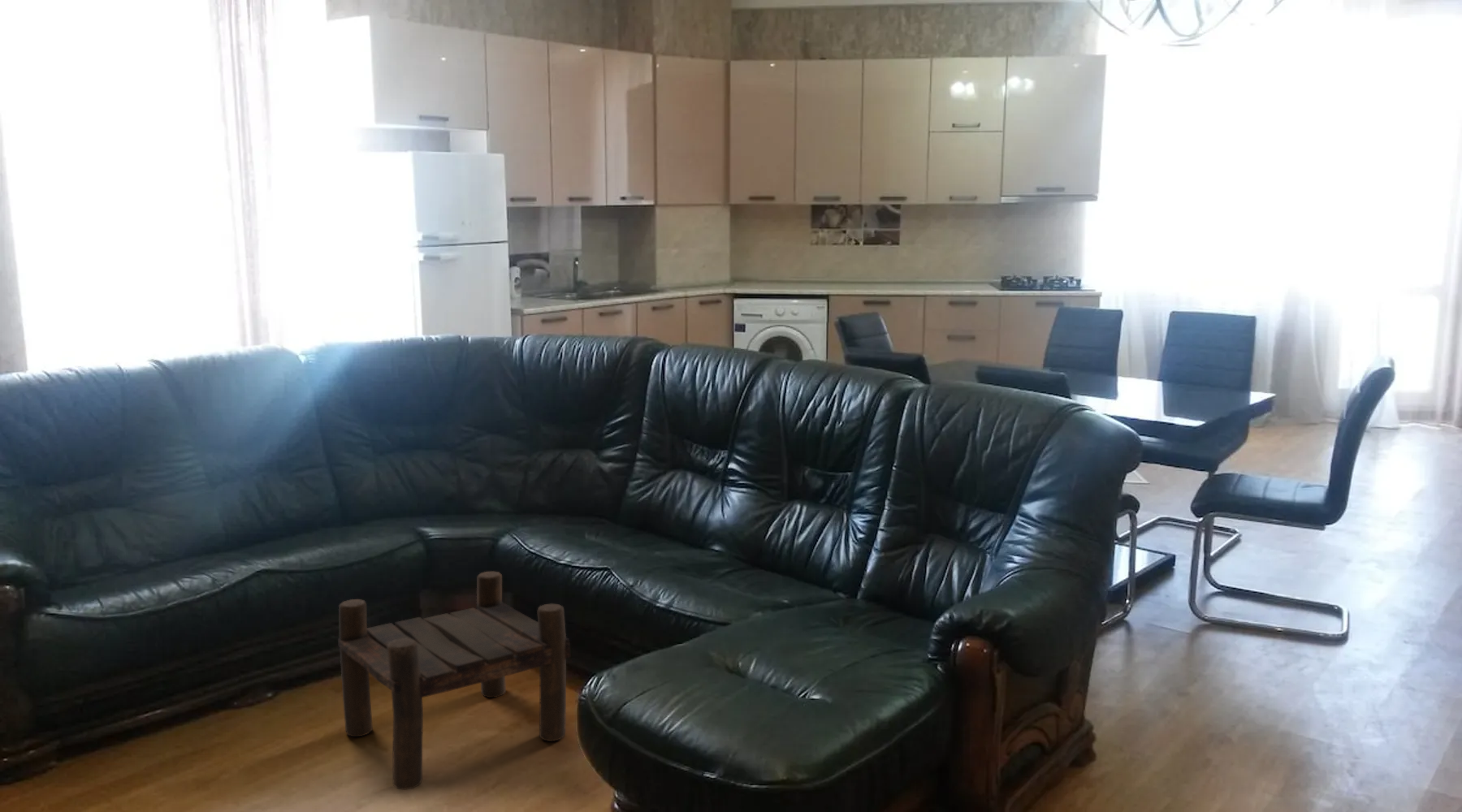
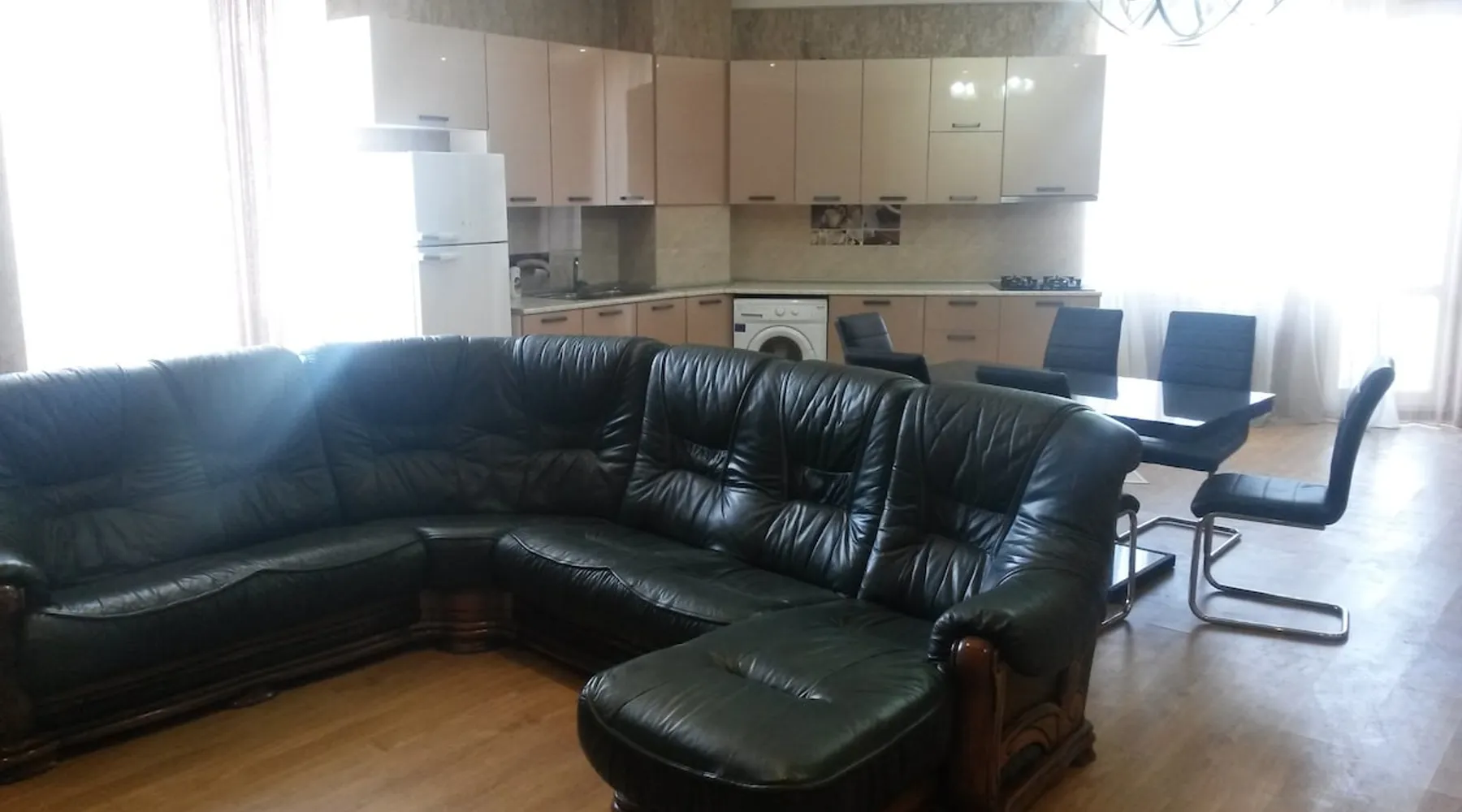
- stool (452, 670)
